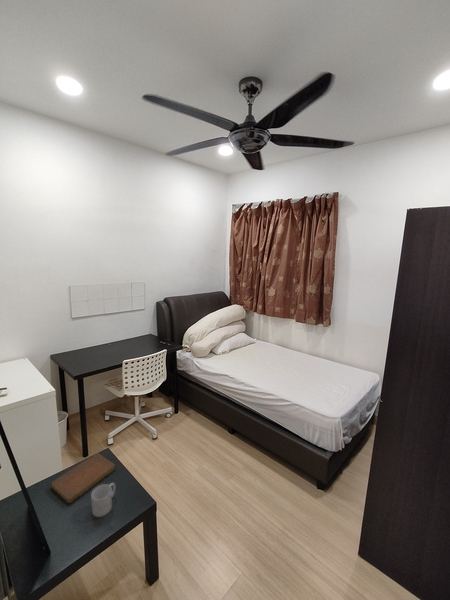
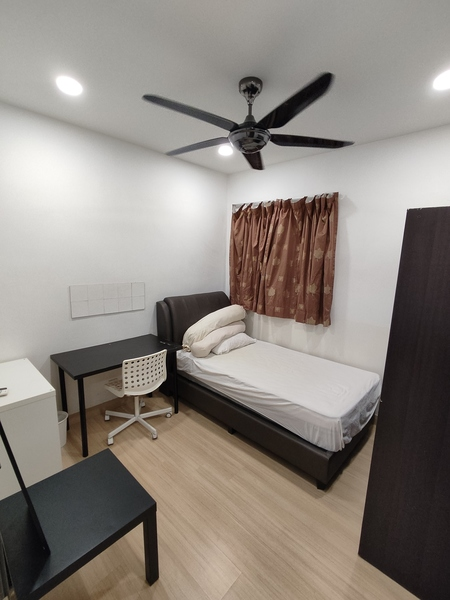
- mug (105, 496)
- notebook (84, 475)
